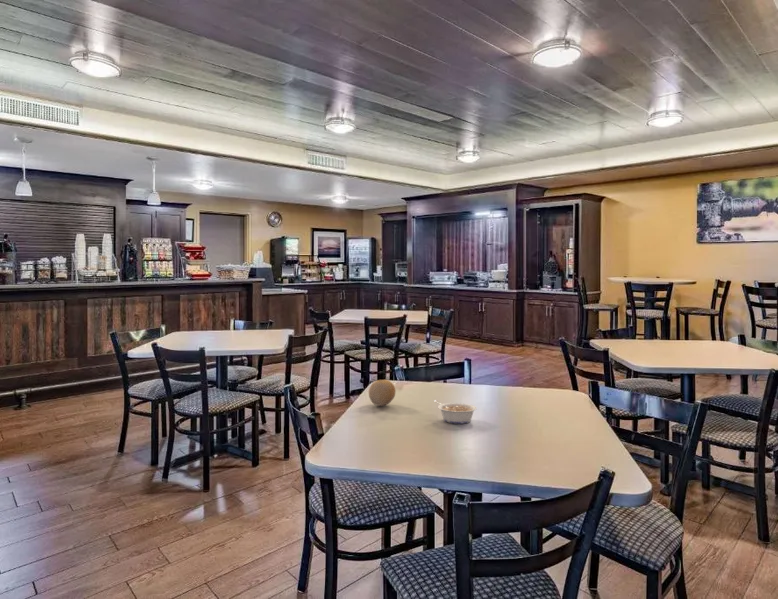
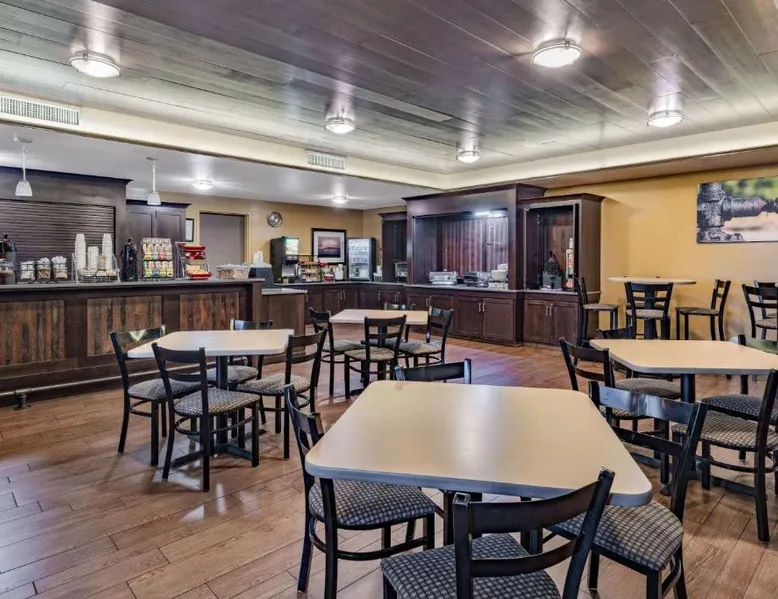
- fruit (381, 392)
- legume (455, 412)
